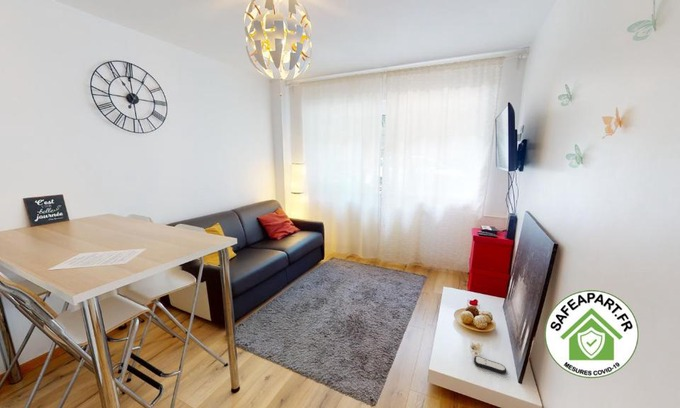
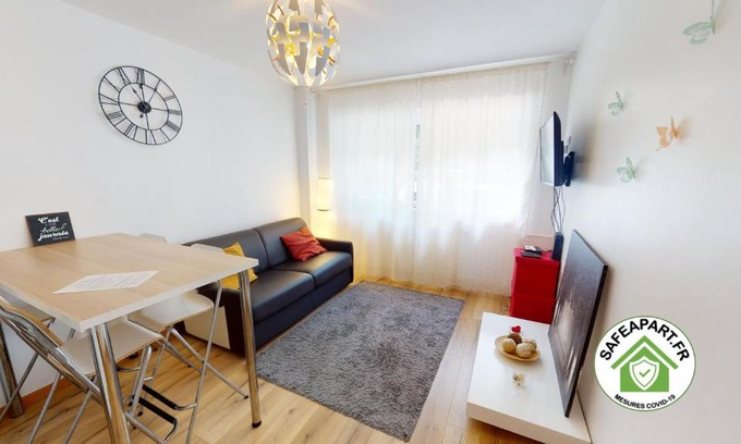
- remote control (489, 364)
